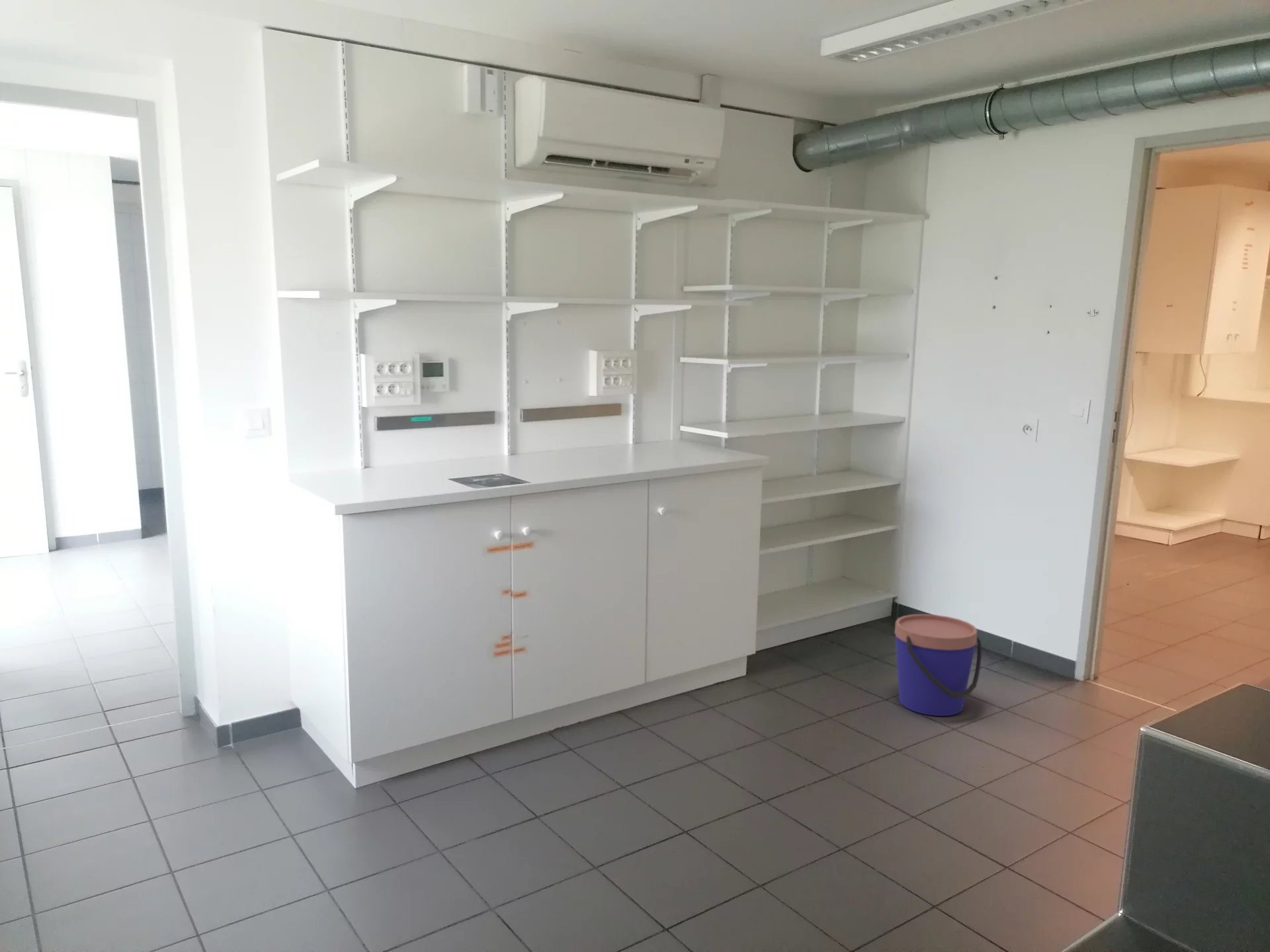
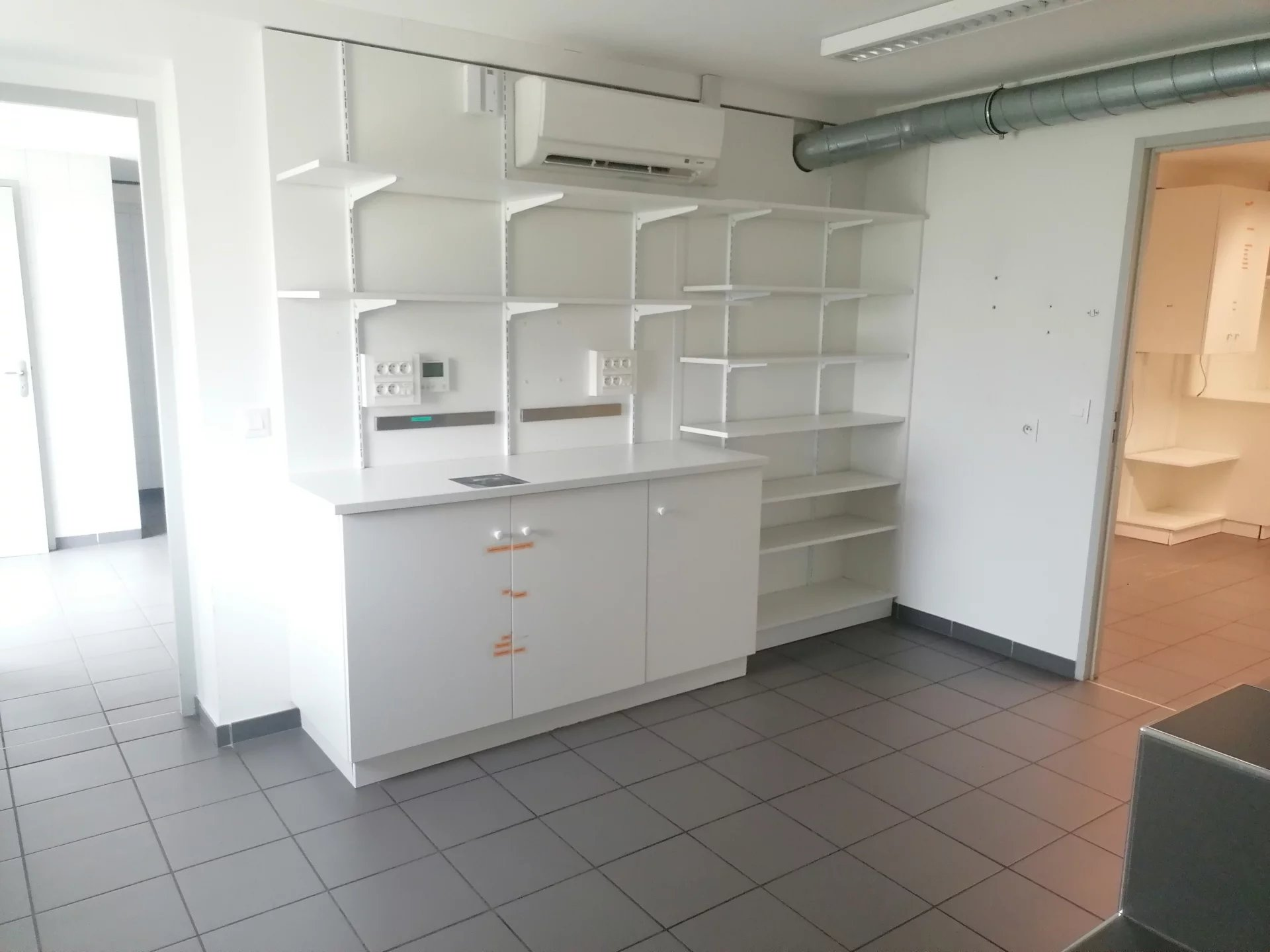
- bucket (935, 666)
